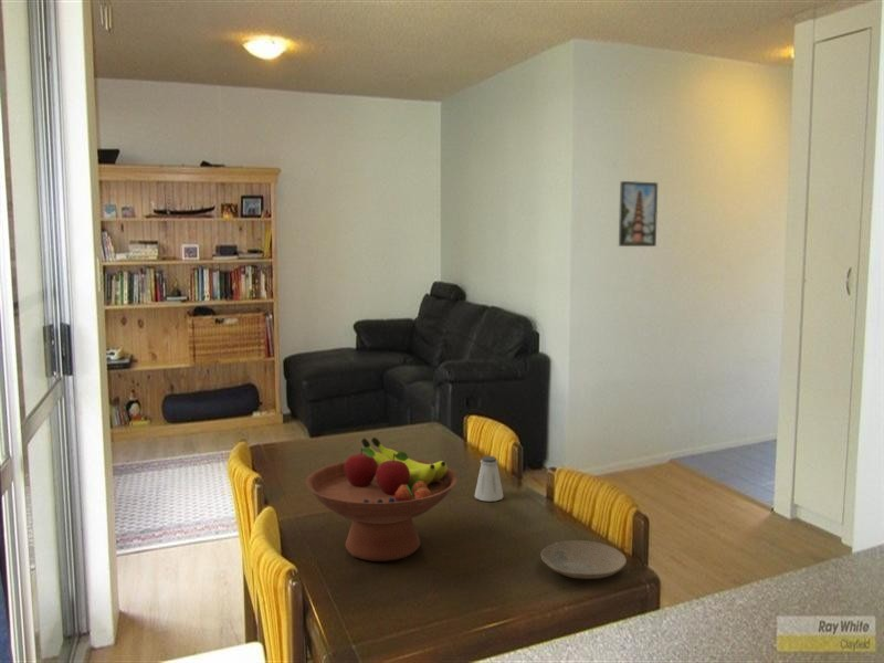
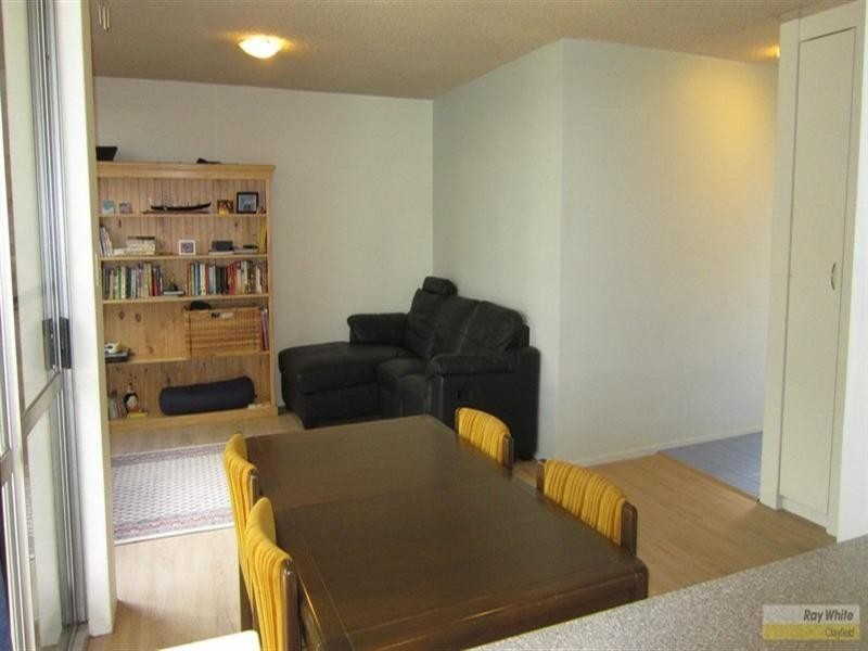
- plate (582, 562)
- fruit bowl (382, 498)
- saltshaker (488, 476)
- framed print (638, 214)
